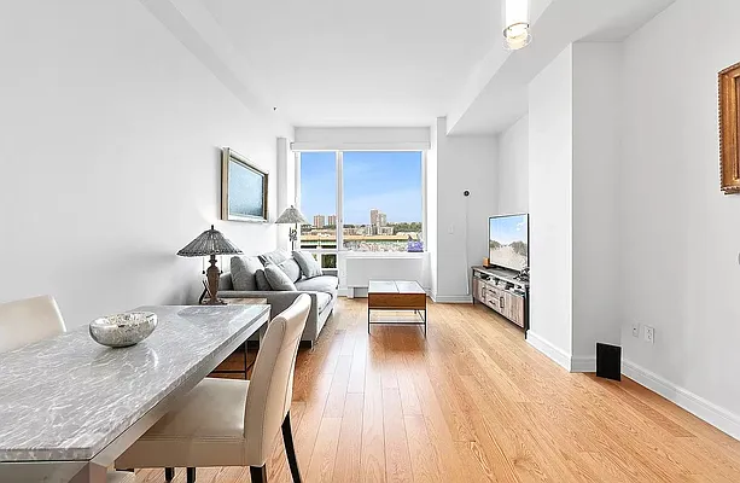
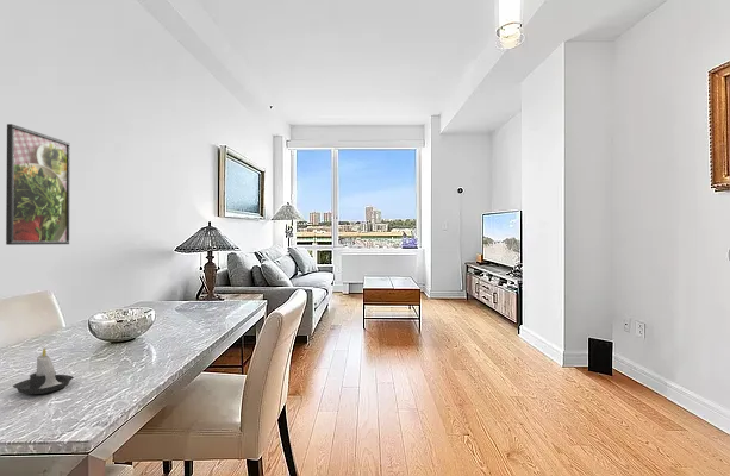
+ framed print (40, 189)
+ candle (46, 368)
